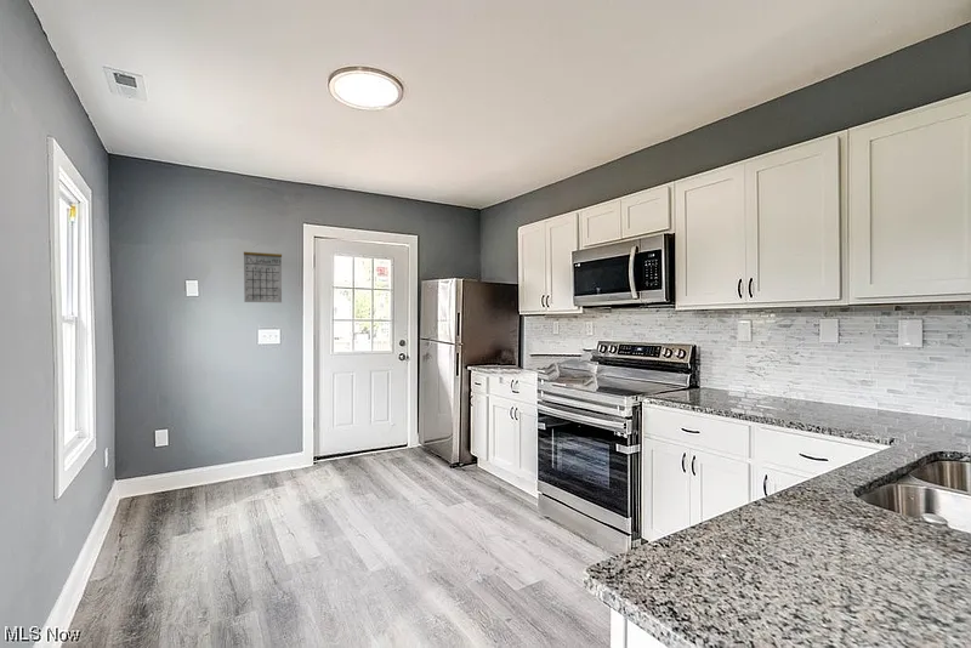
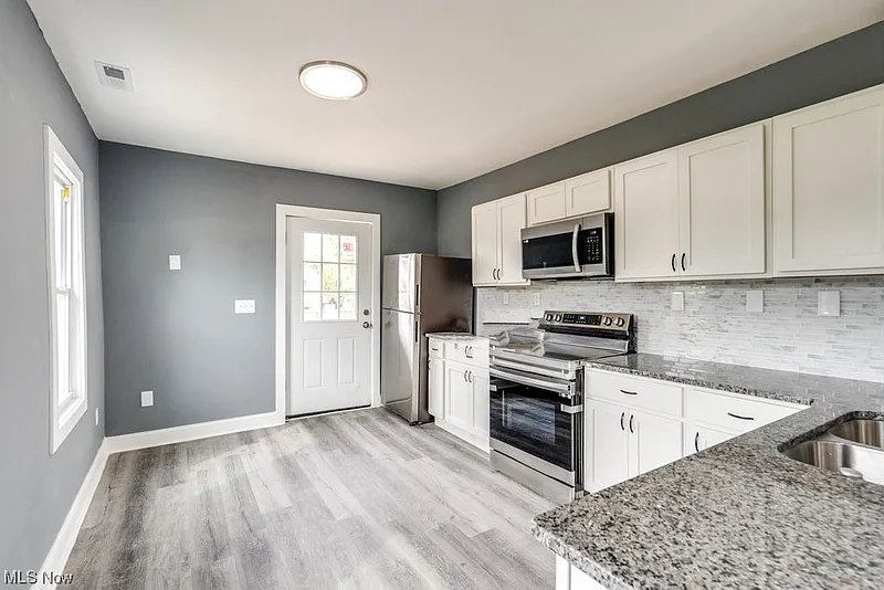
- calendar (262, 272)
